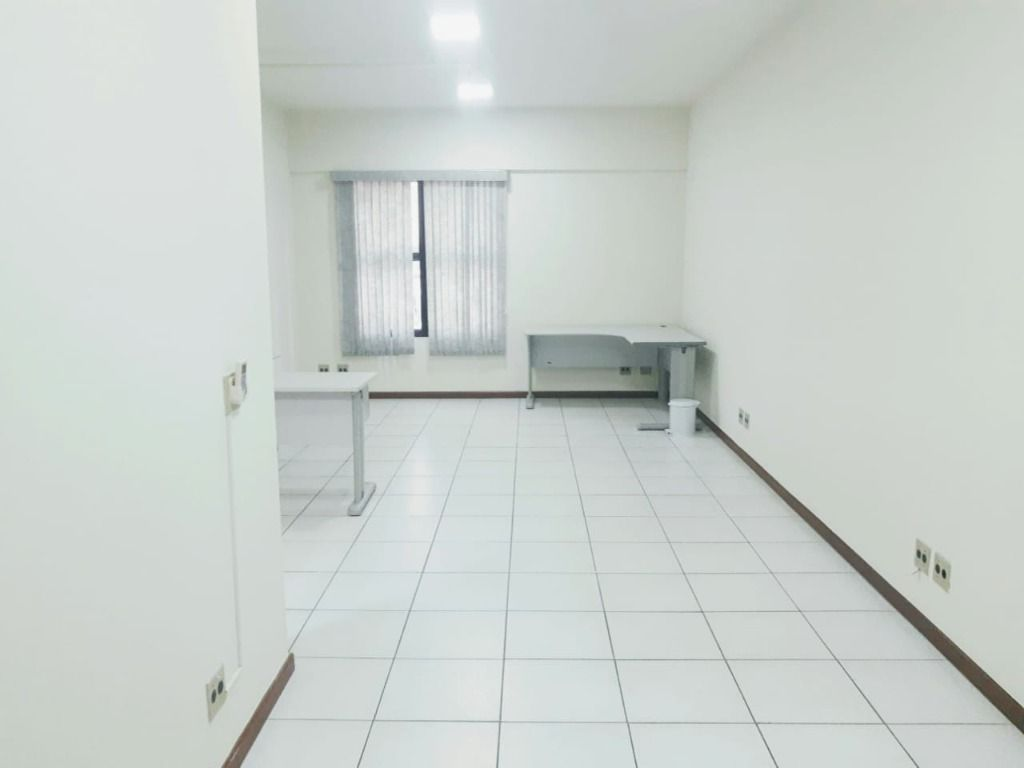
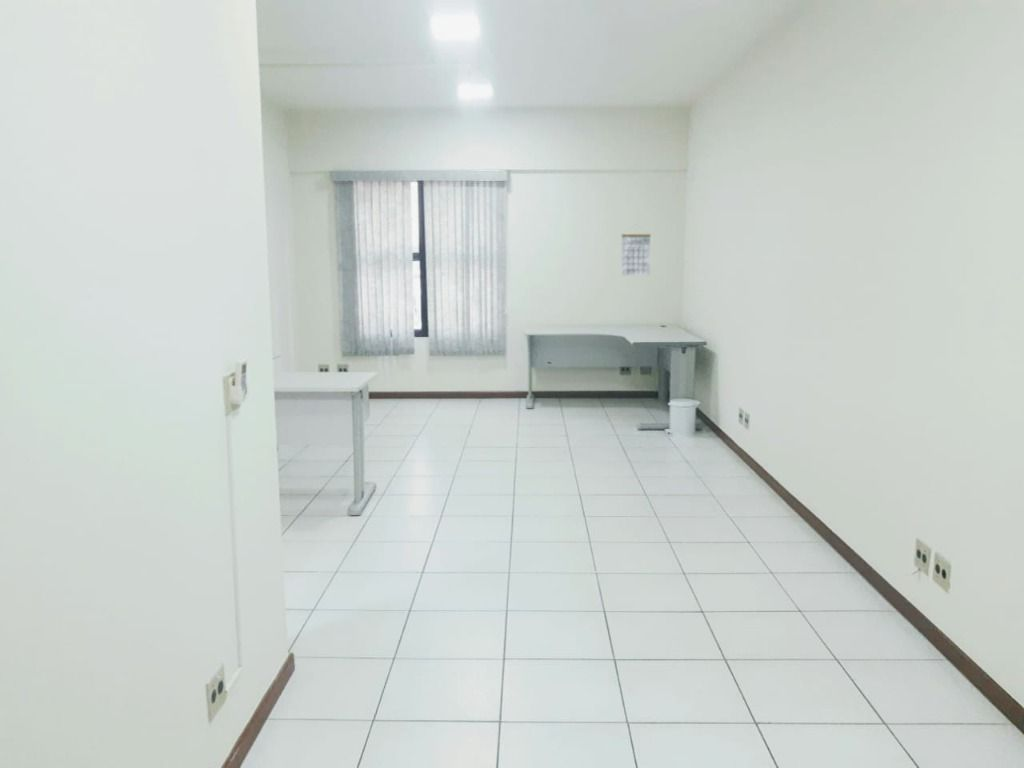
+ calendar (635, 250)
